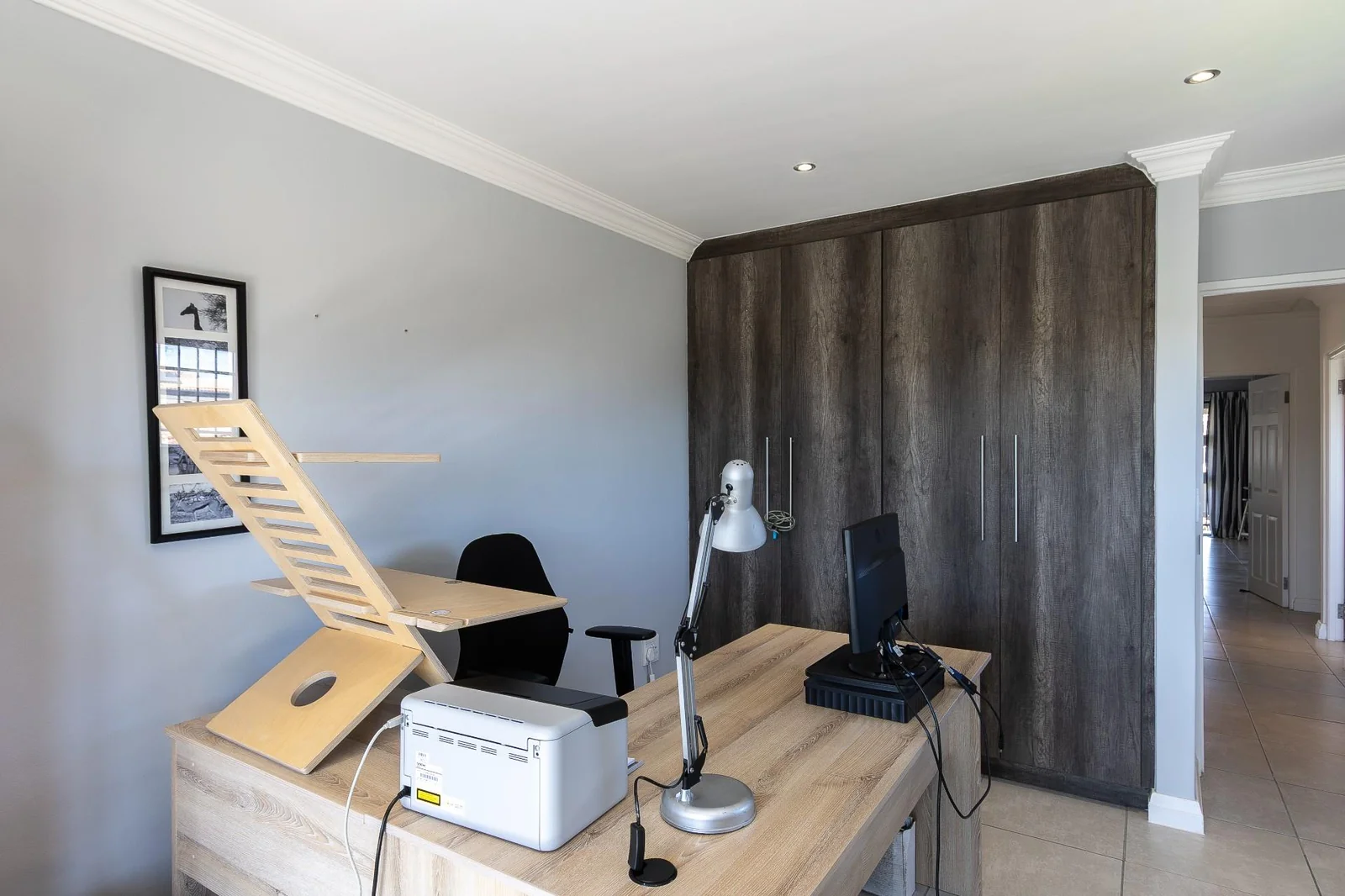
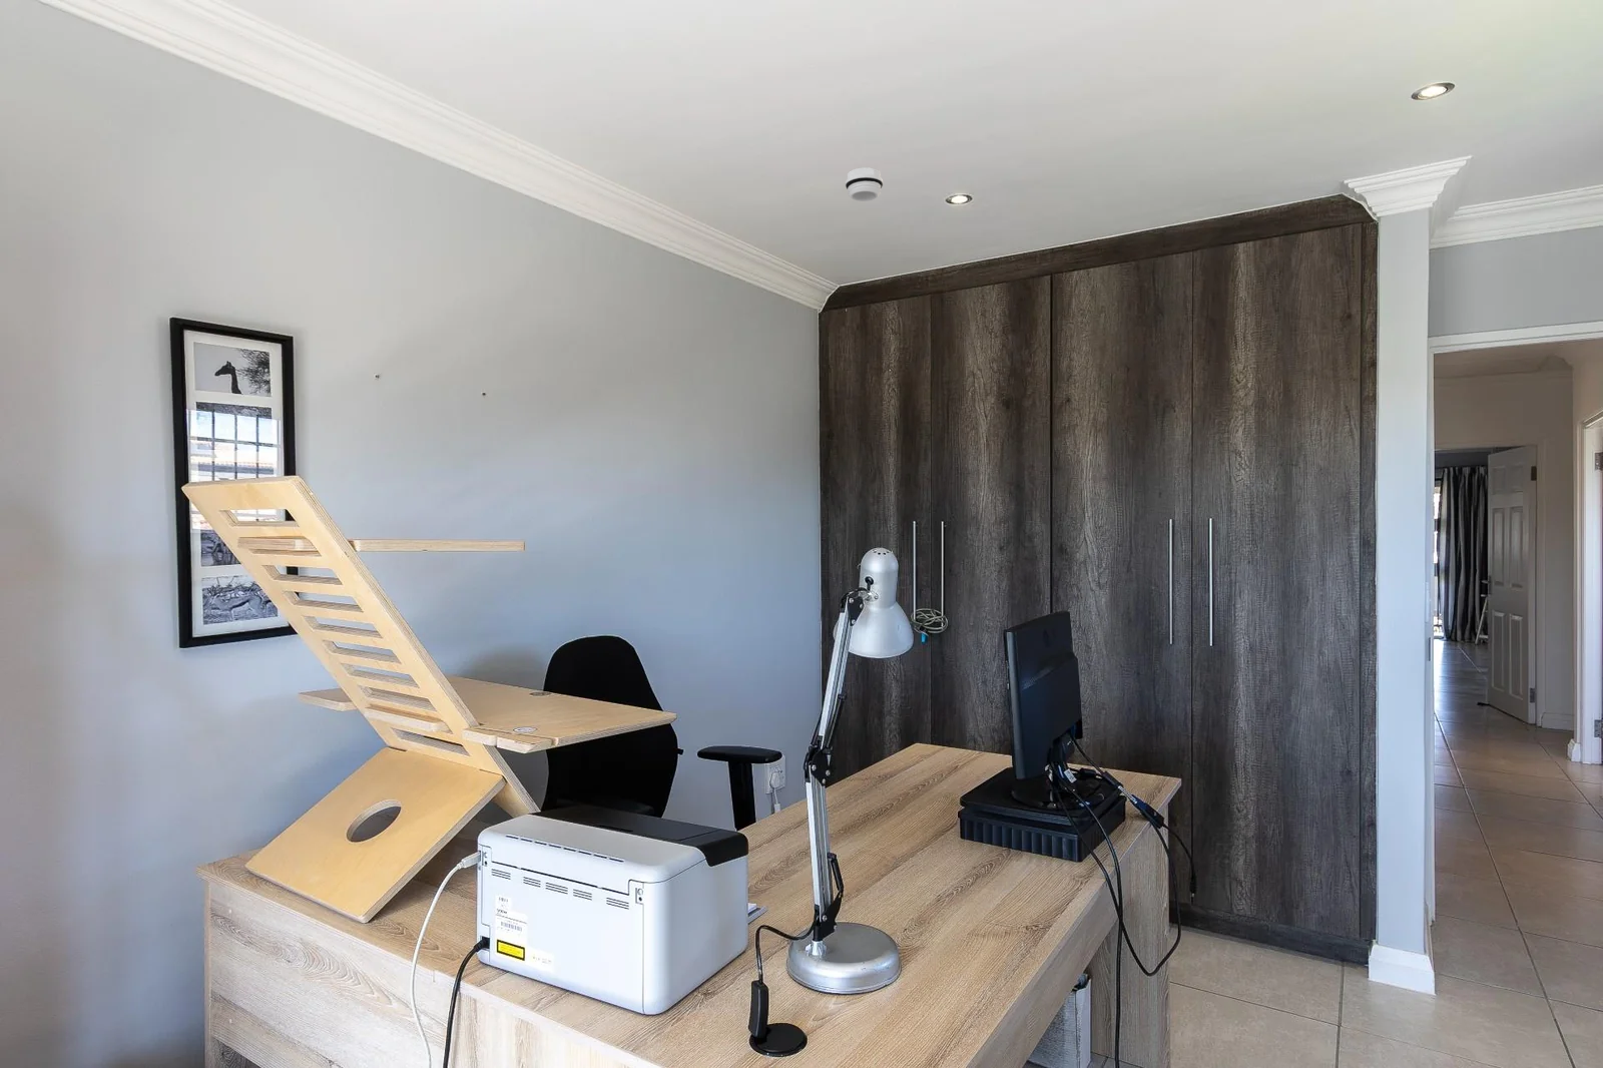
+ smoke detector (864, 185)
